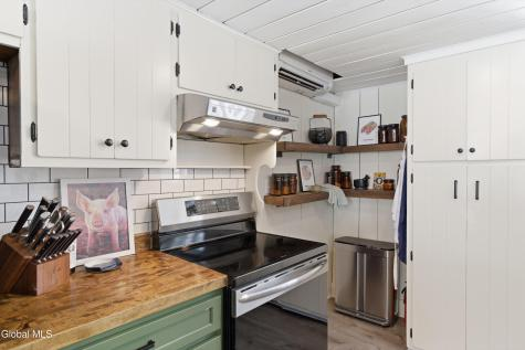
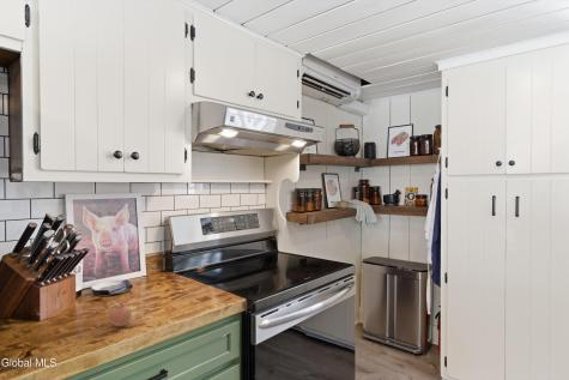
+ fruit (120, 313)
